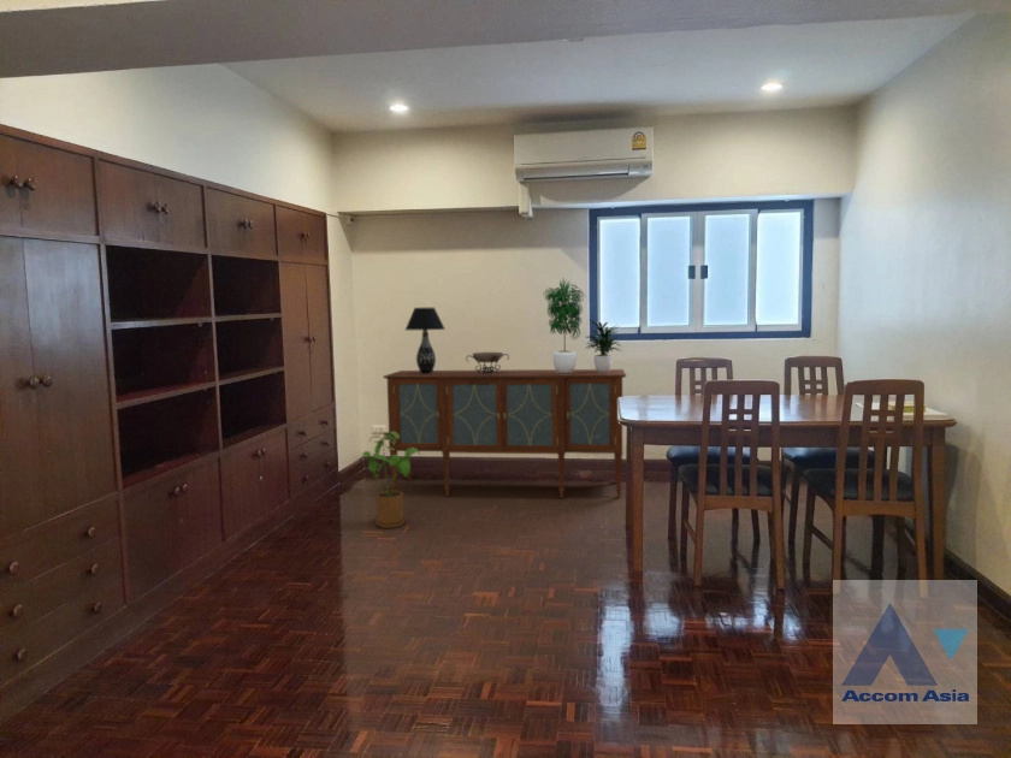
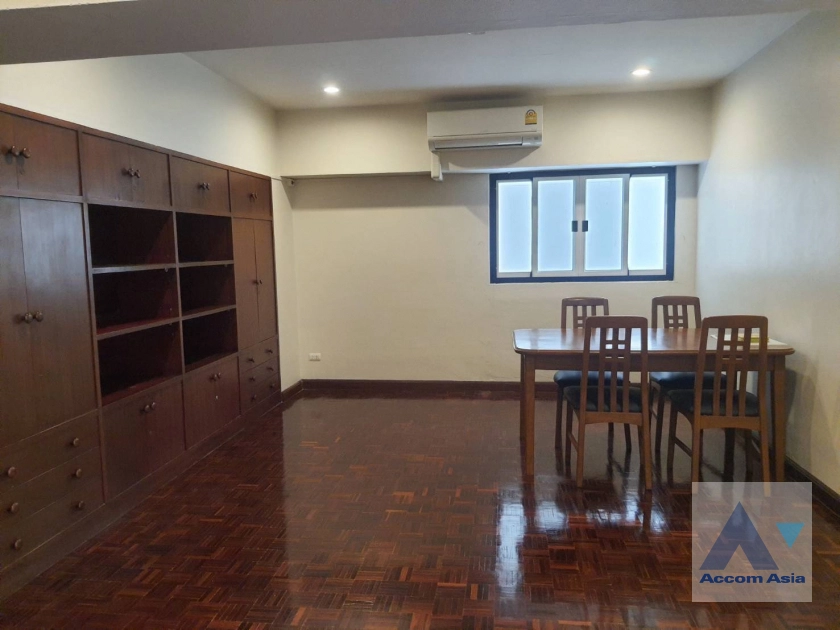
- table lamp (425, 340)
- sideboard (506, 431)
- decorative bowl (487, 361)
- house plant (392, 478)
- potted plant (580, 324)
